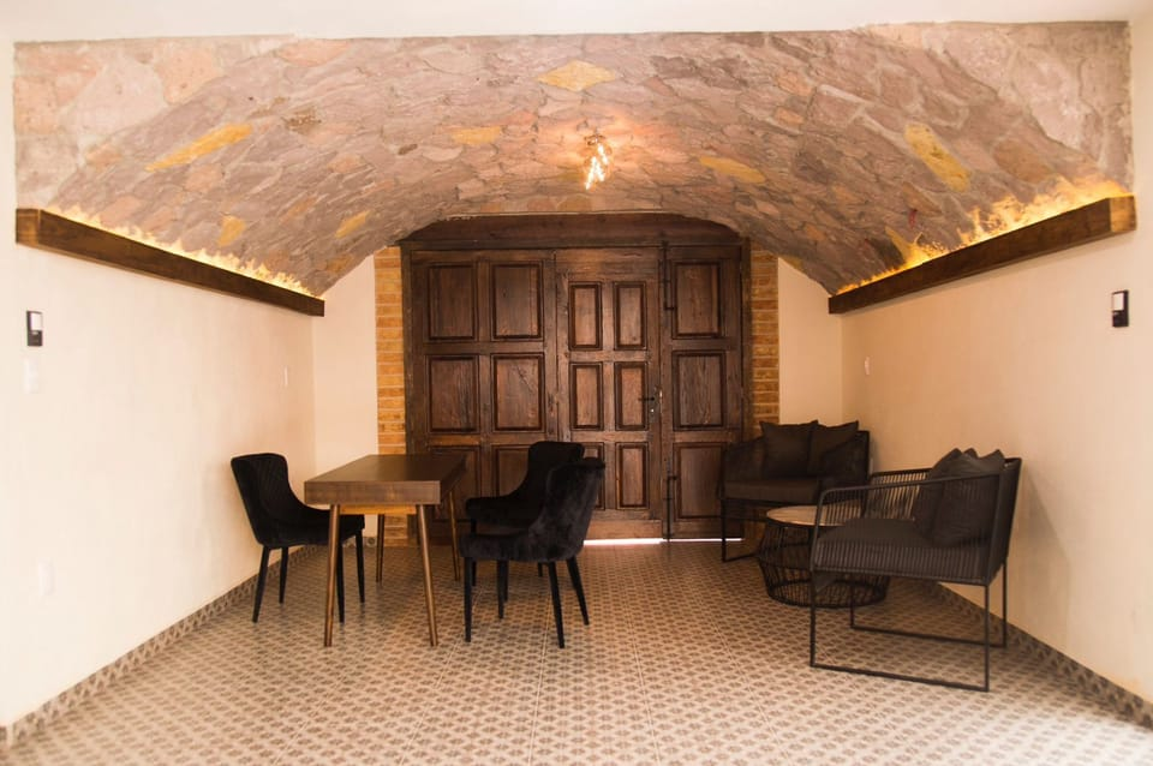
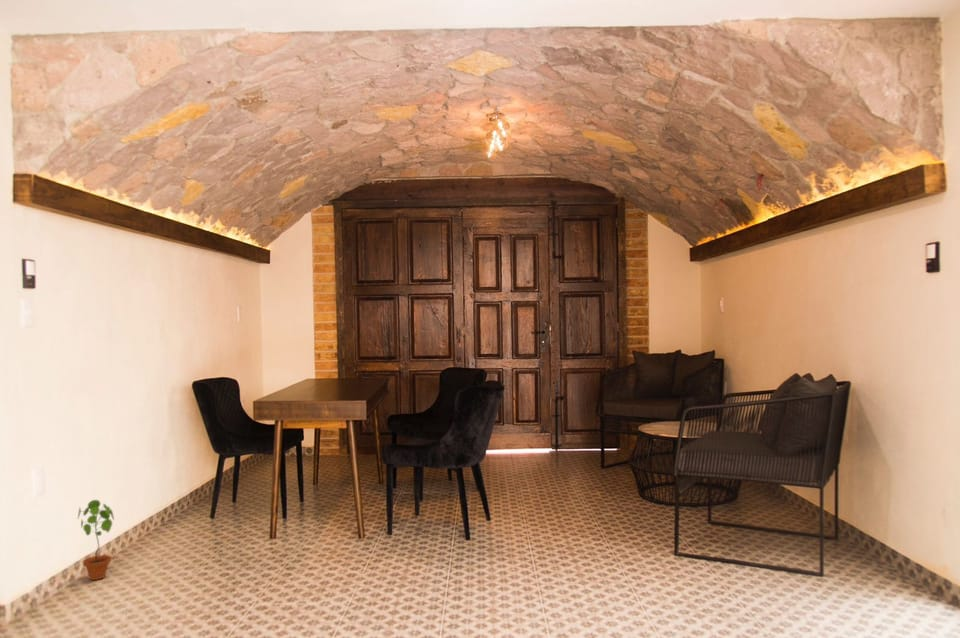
+ potted plant (97, 539)
